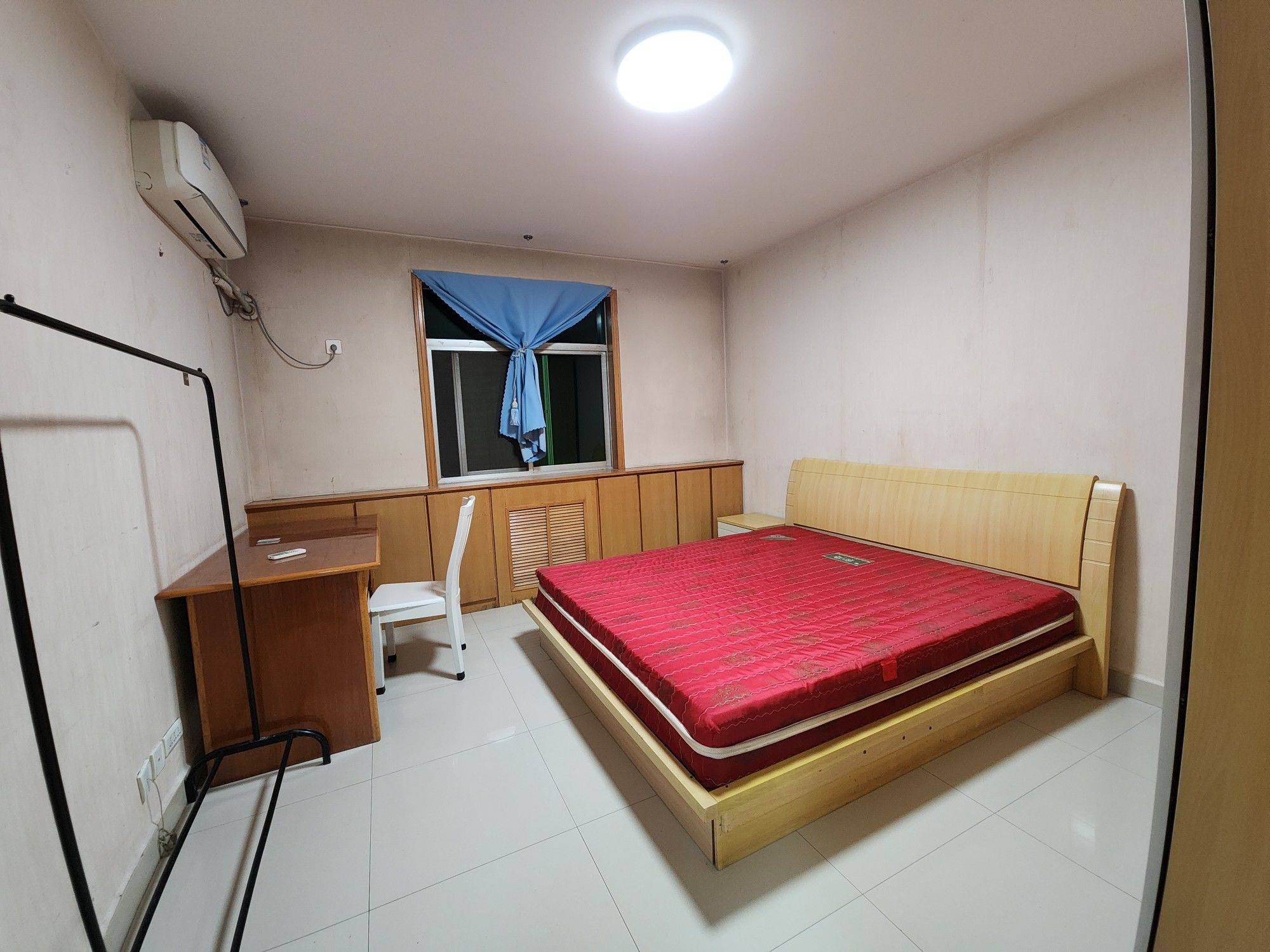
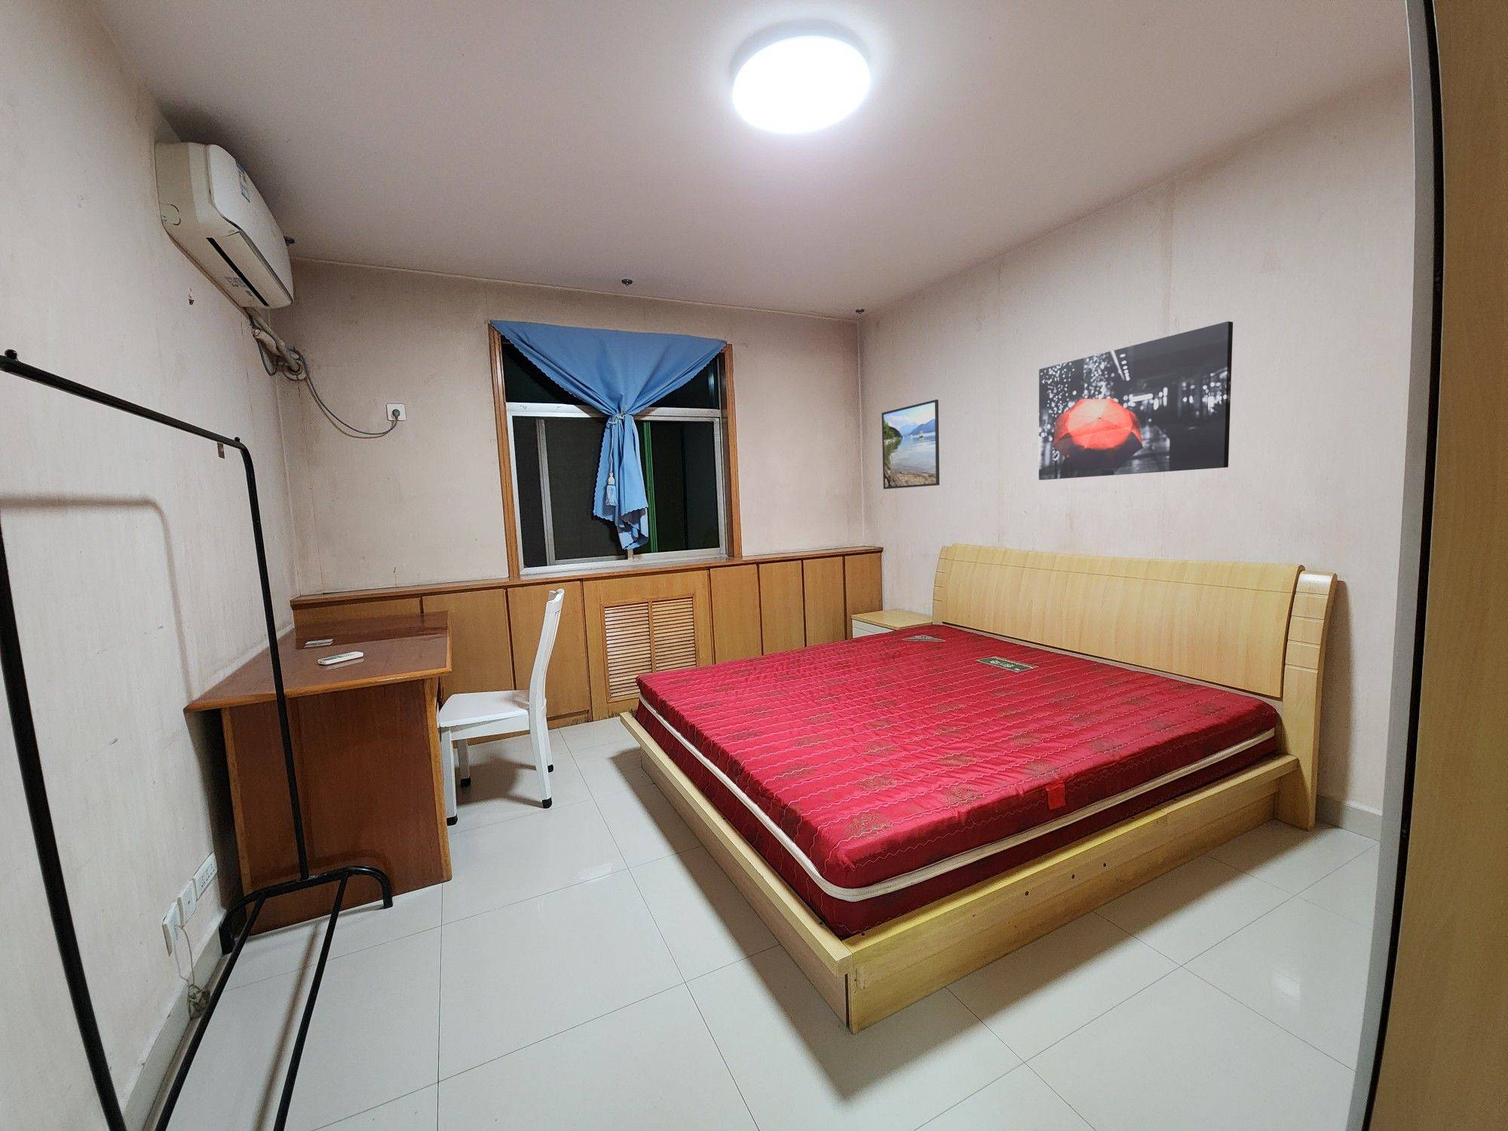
+ wall art (1122, 412)
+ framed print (908, 447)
